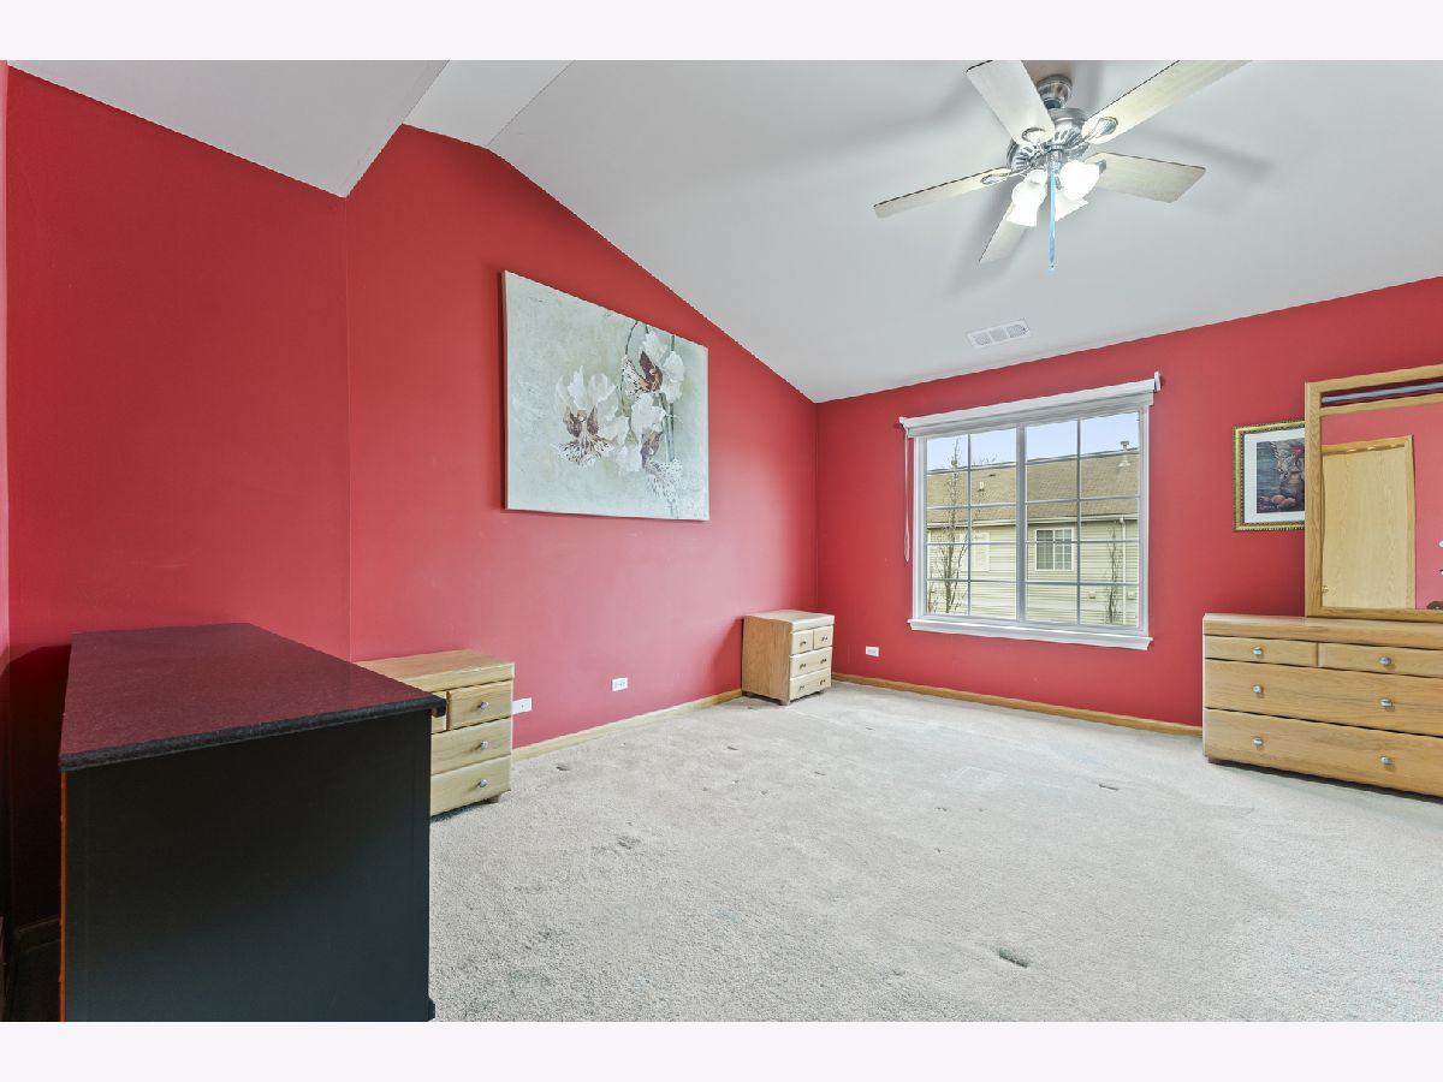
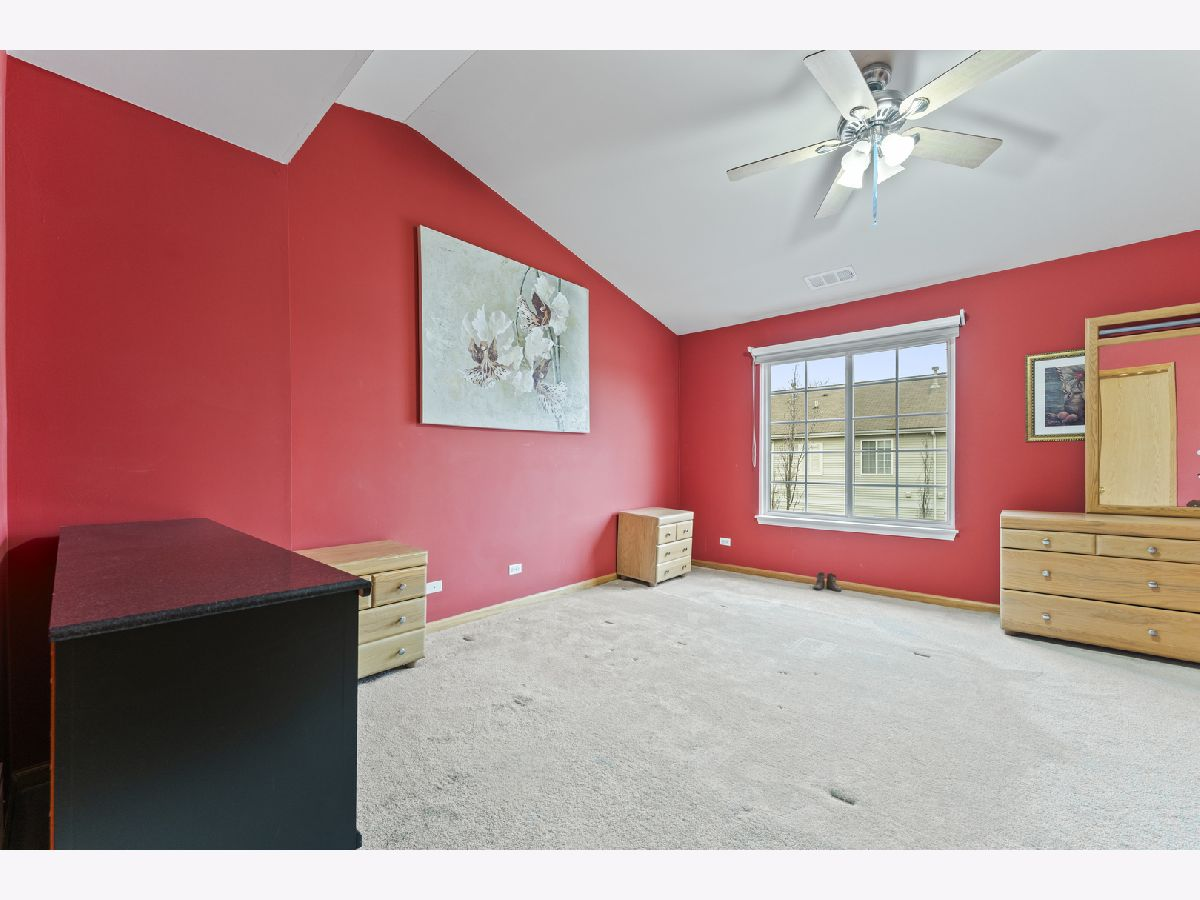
+ boots (826, 581)
